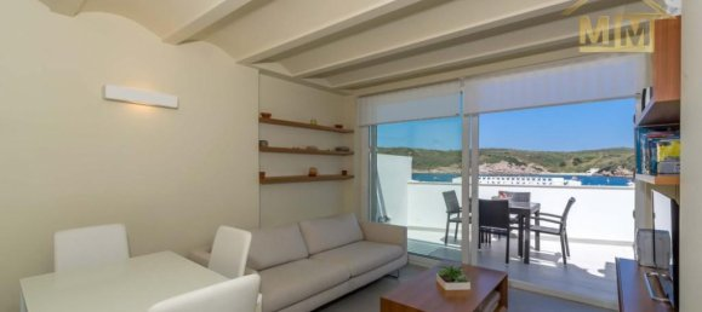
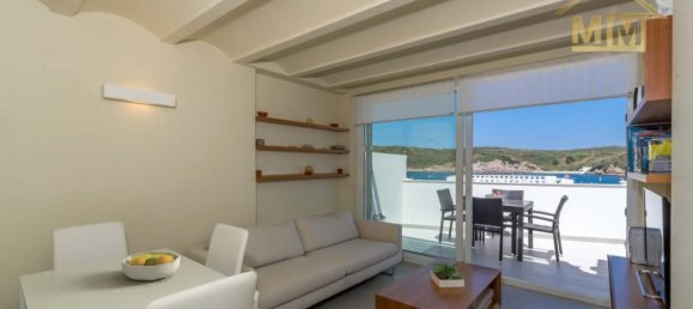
+ fruit bowl (151, 262)
